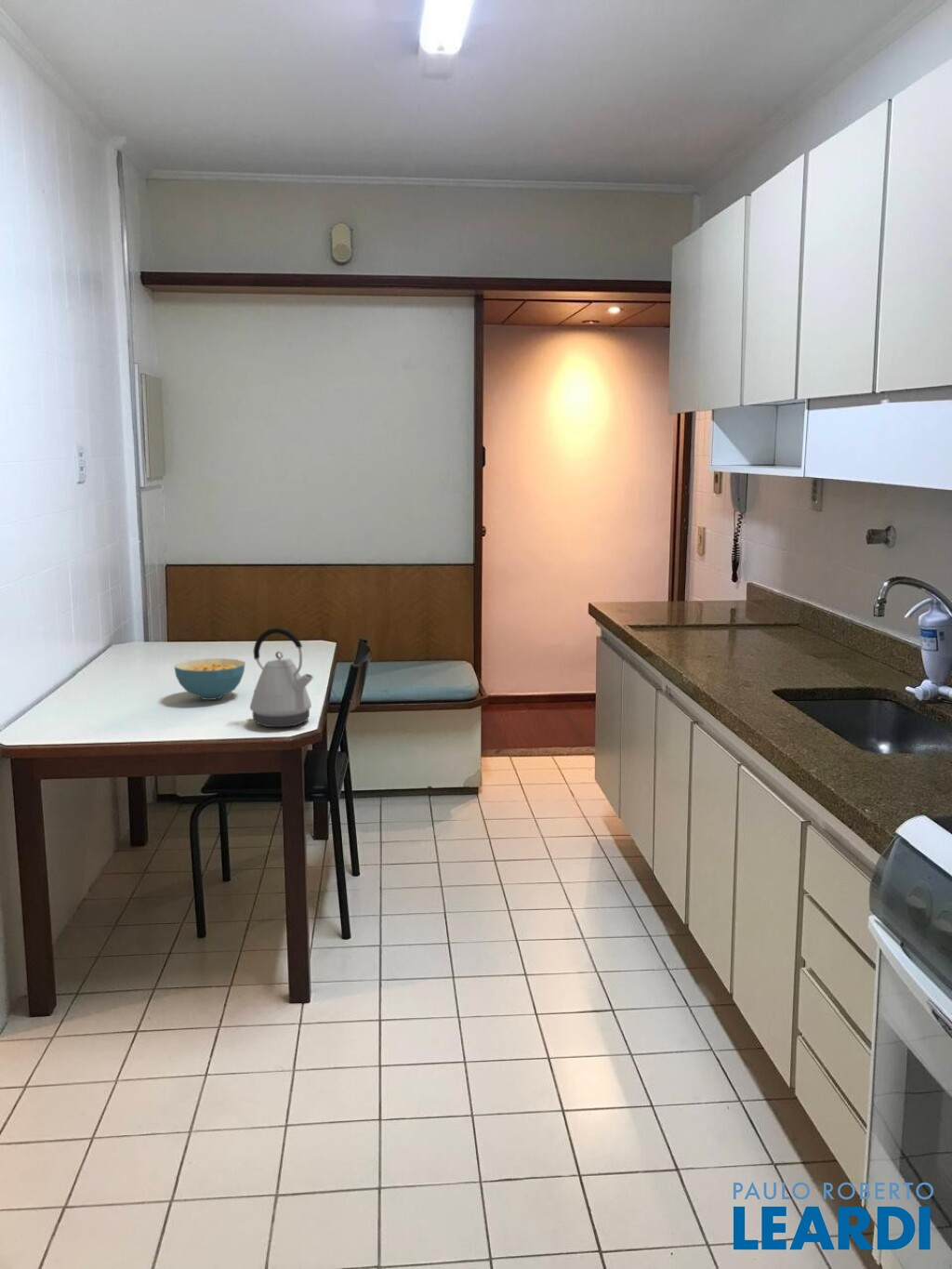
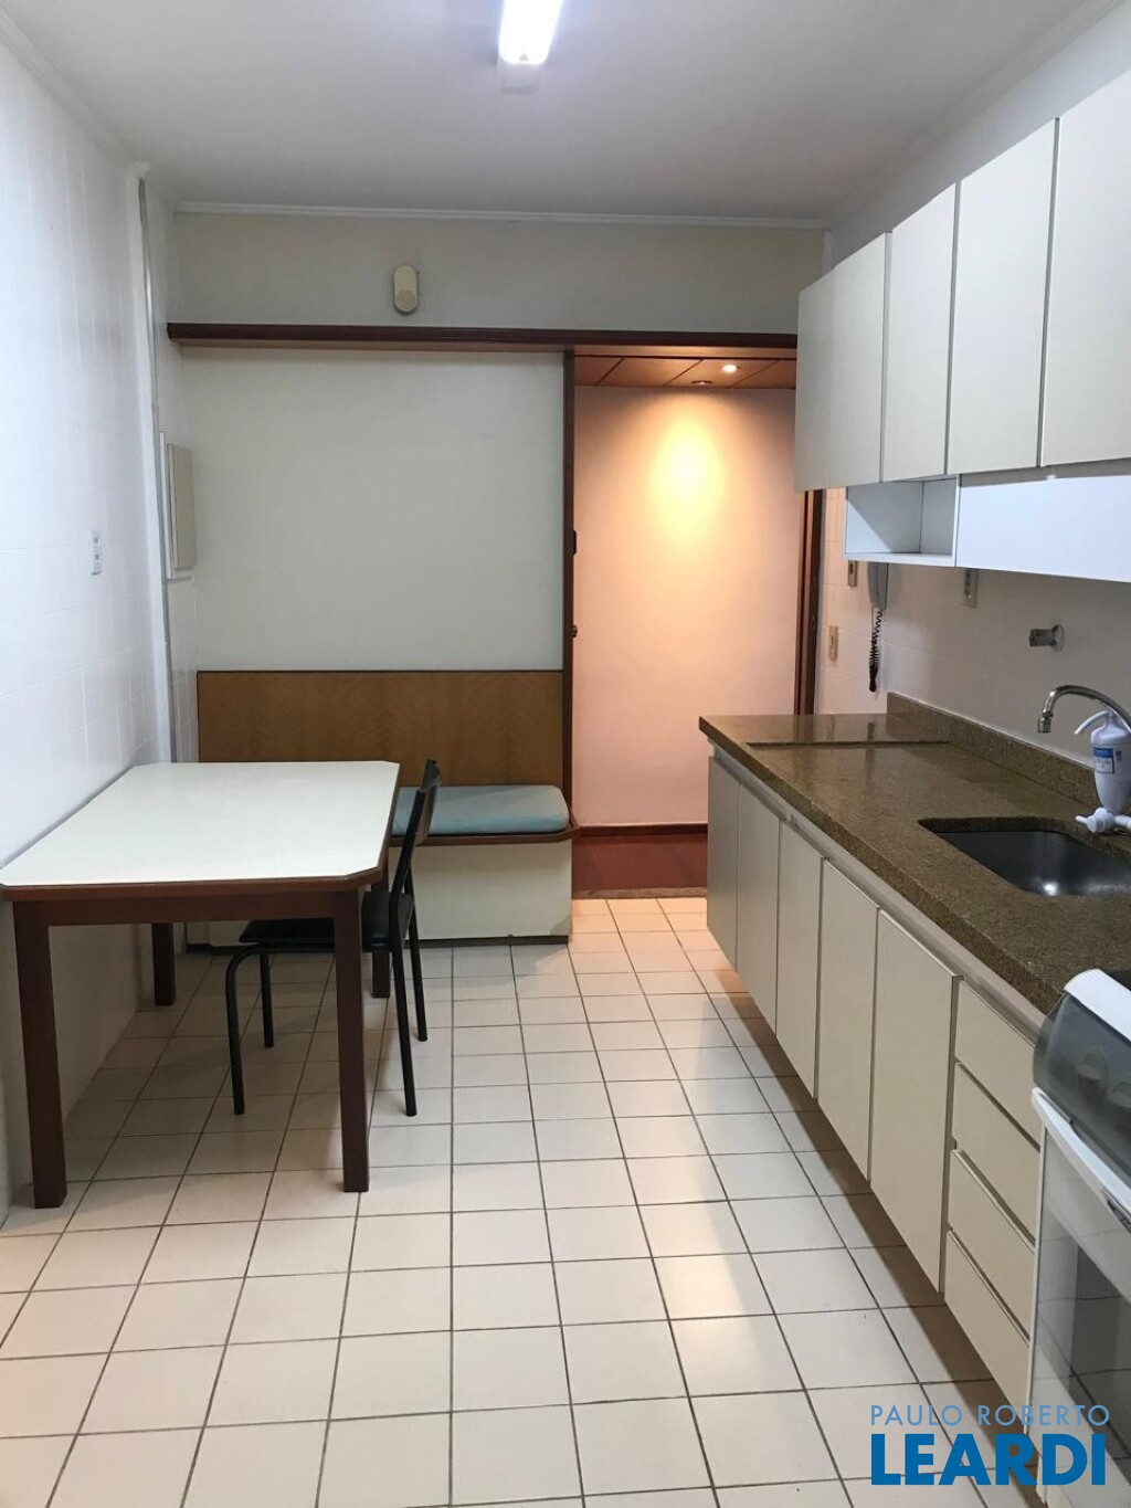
- kettle (282, 675)
- cereal bowl (210, 681)
